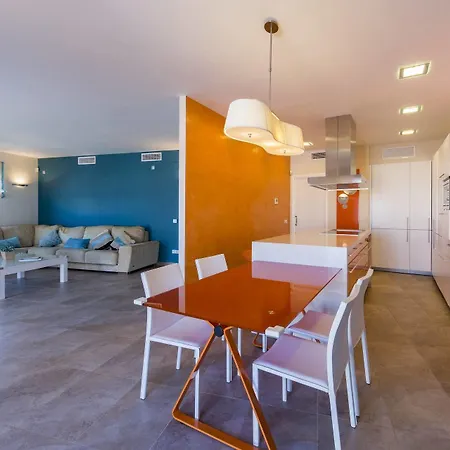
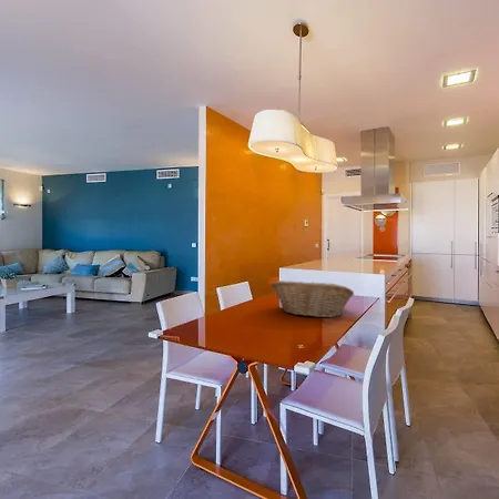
+ fruit basket (310, 295)
